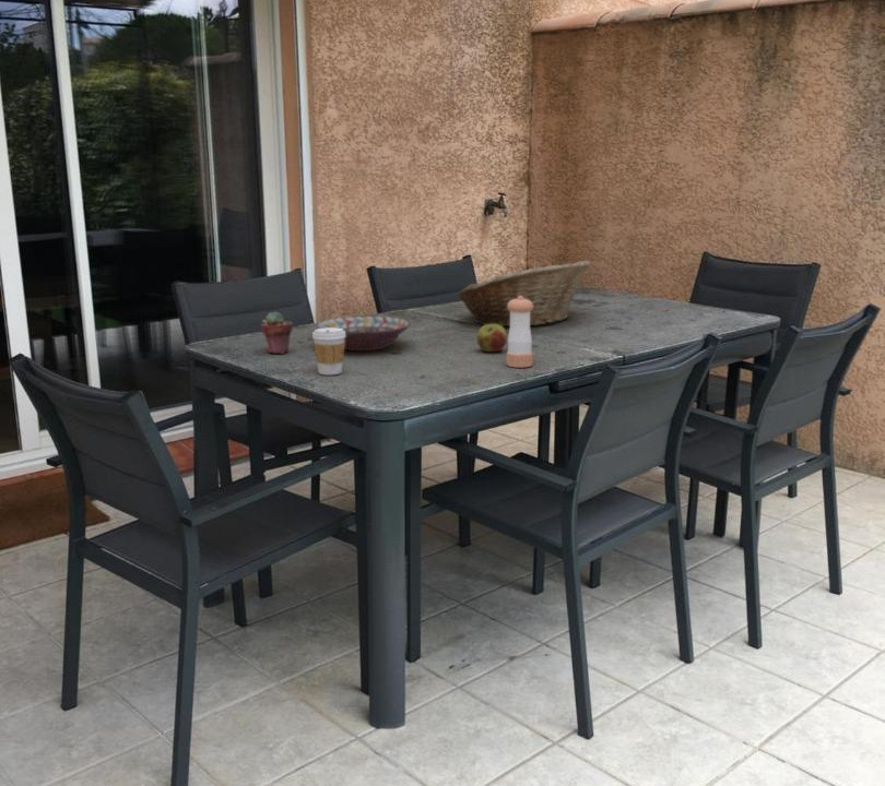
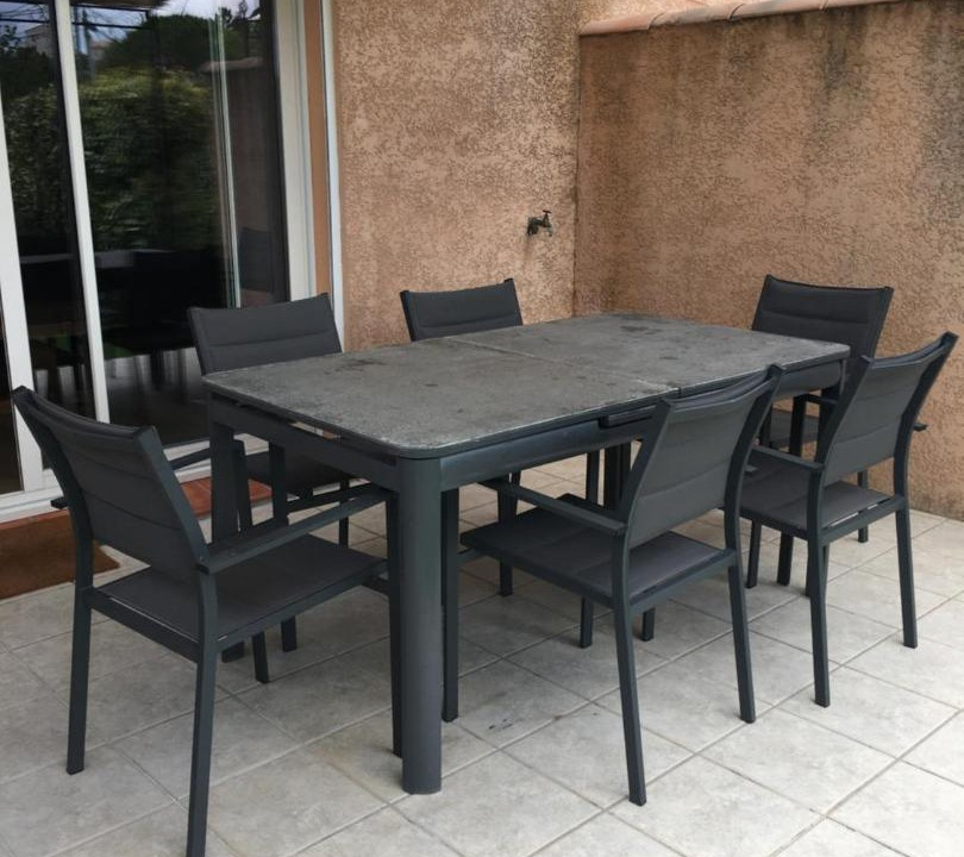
- coffee cup (329, 350)
- decorative bowl (364, 335)
- apple (492, 337)
- potted succulent (276, 331)
- fruit basket (524, 290)
- pepper shaker (519, 331)
